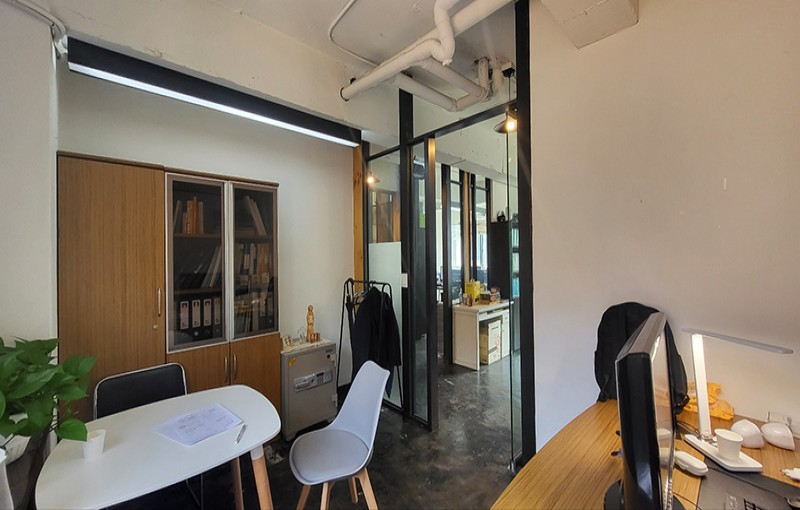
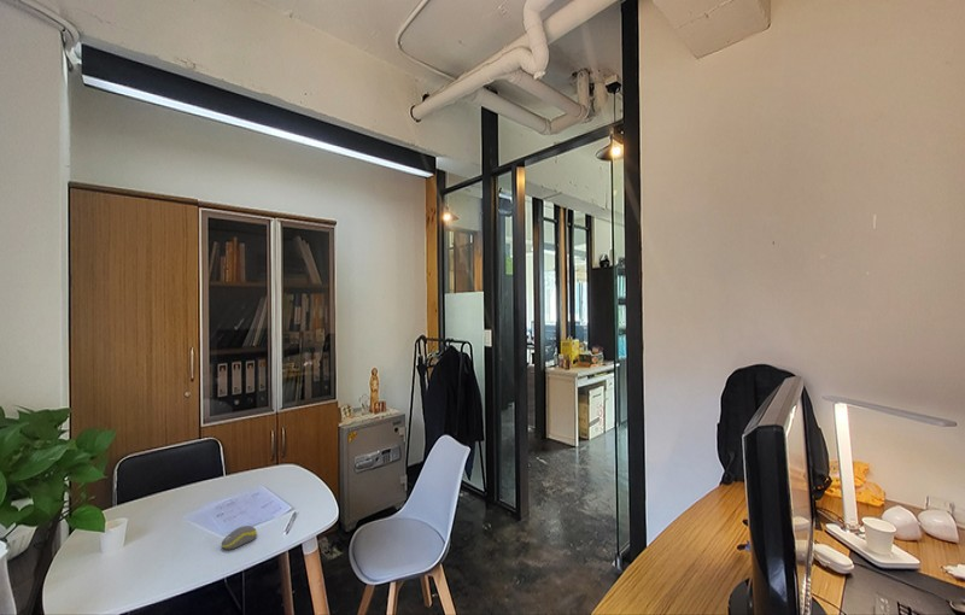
+ computer mouse (239, 535)
